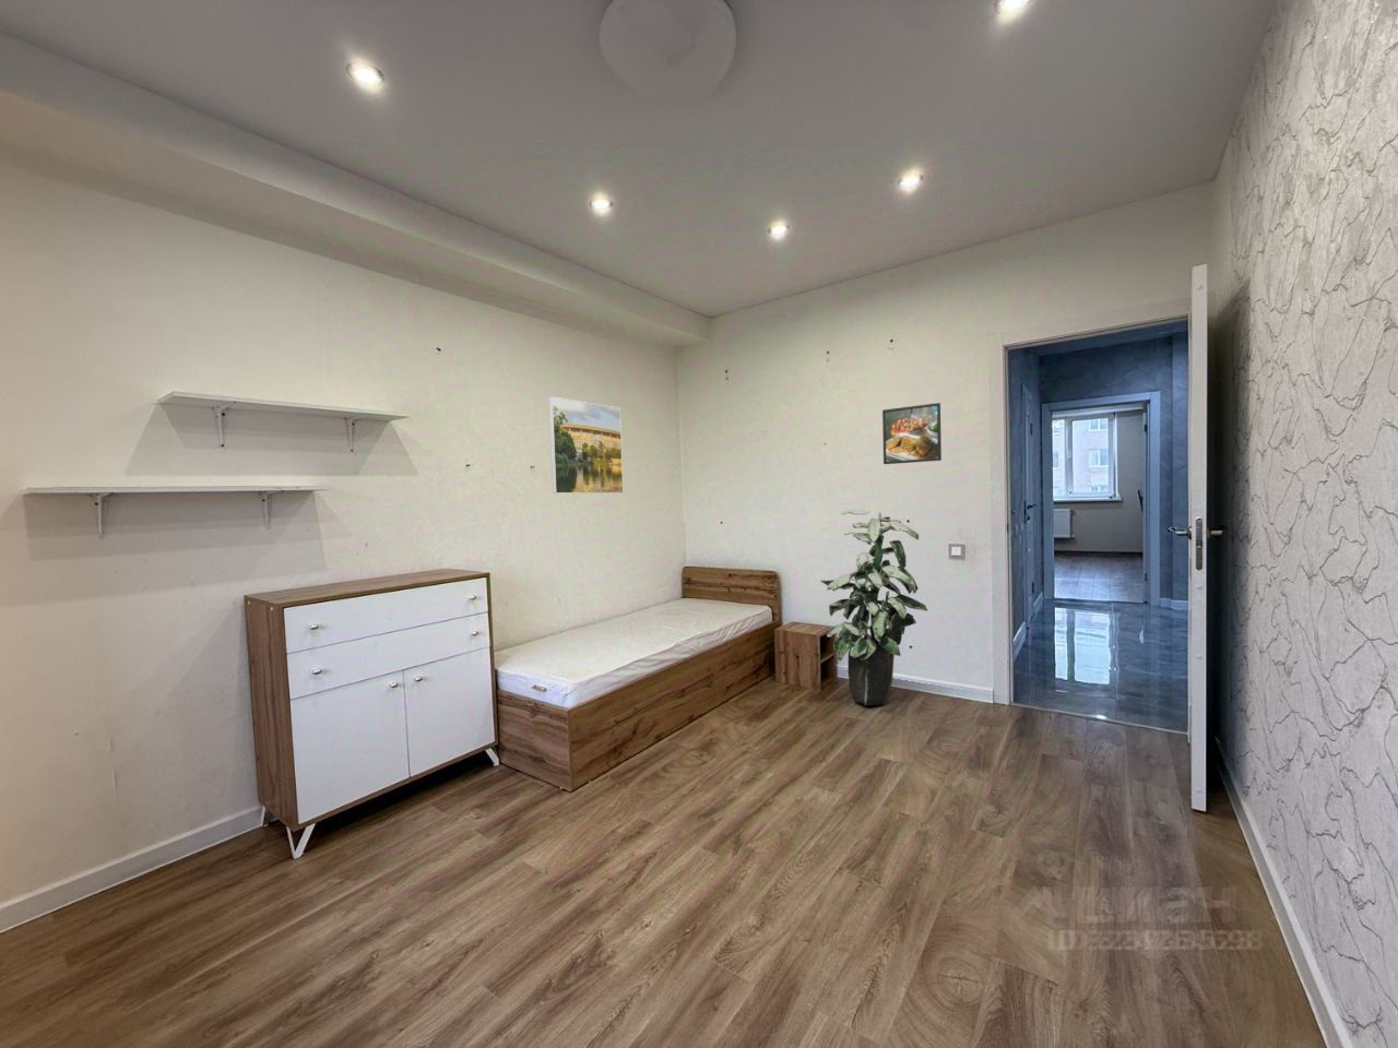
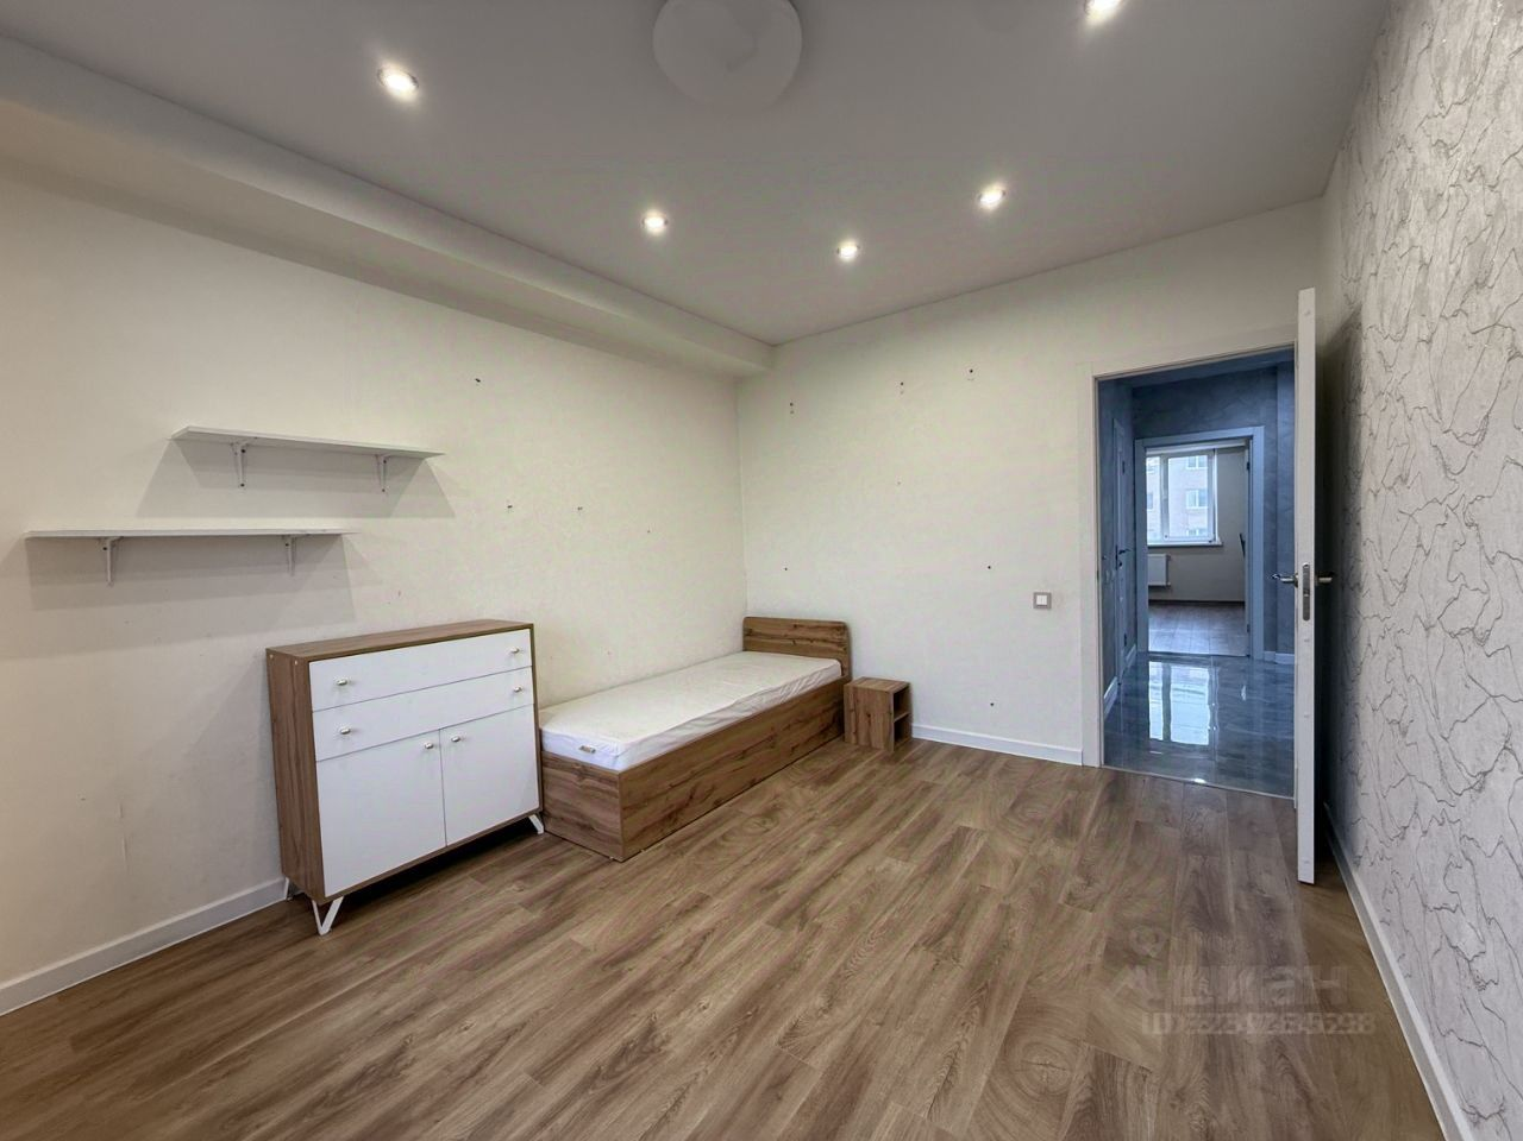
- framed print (588, 448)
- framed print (910, 435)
- indoor plant (869, 604)
